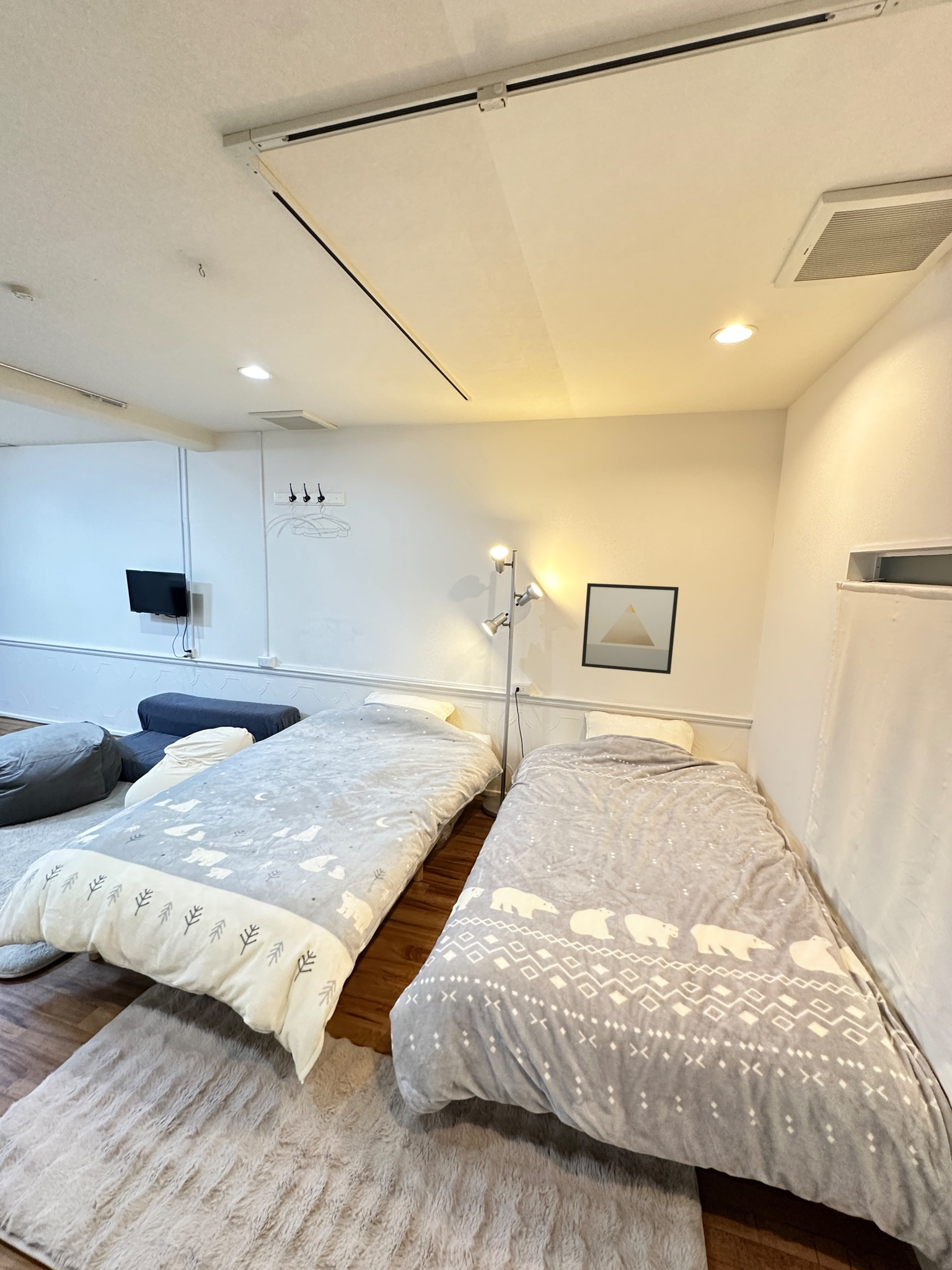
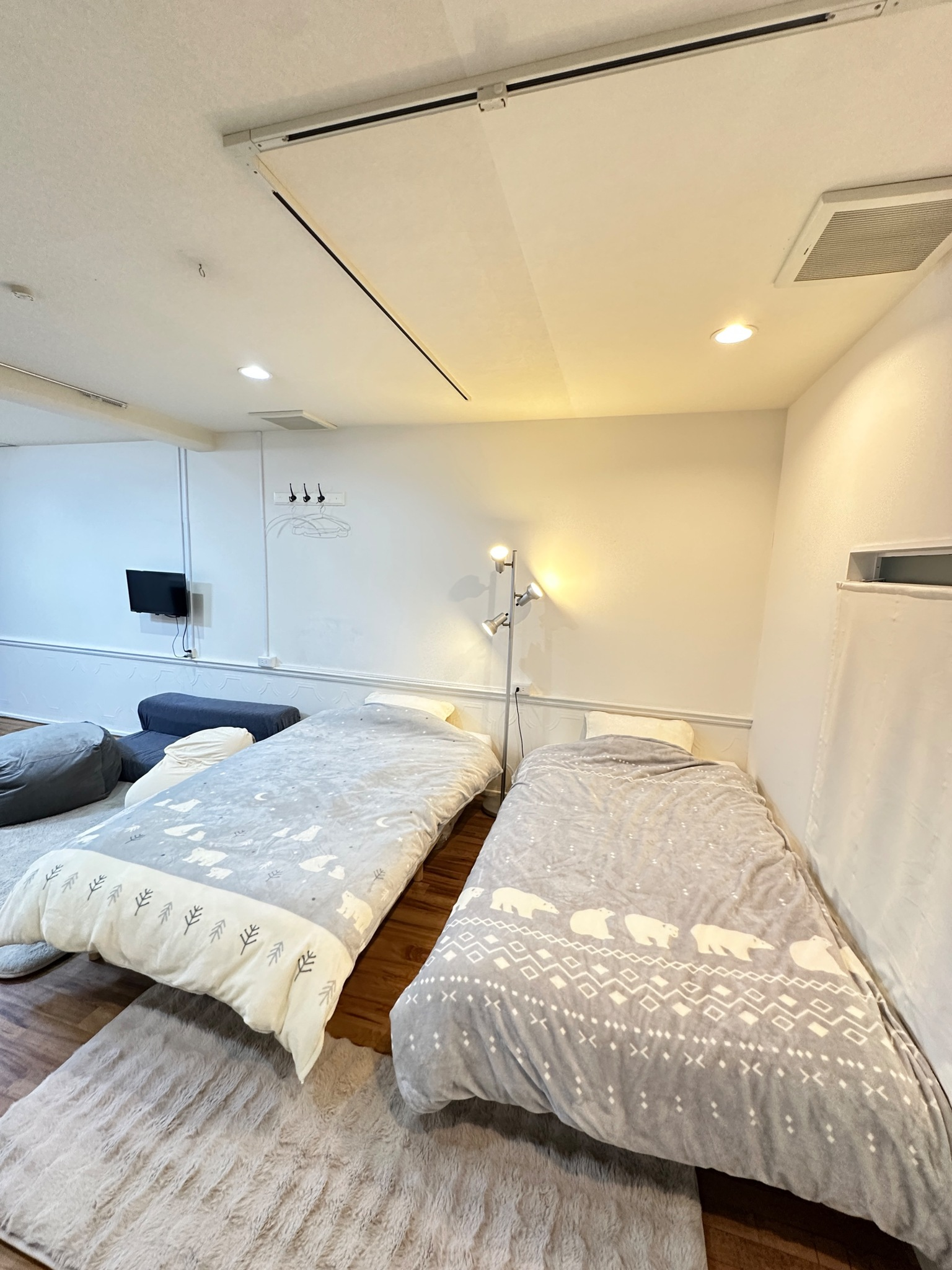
- wall art (628, 628)
